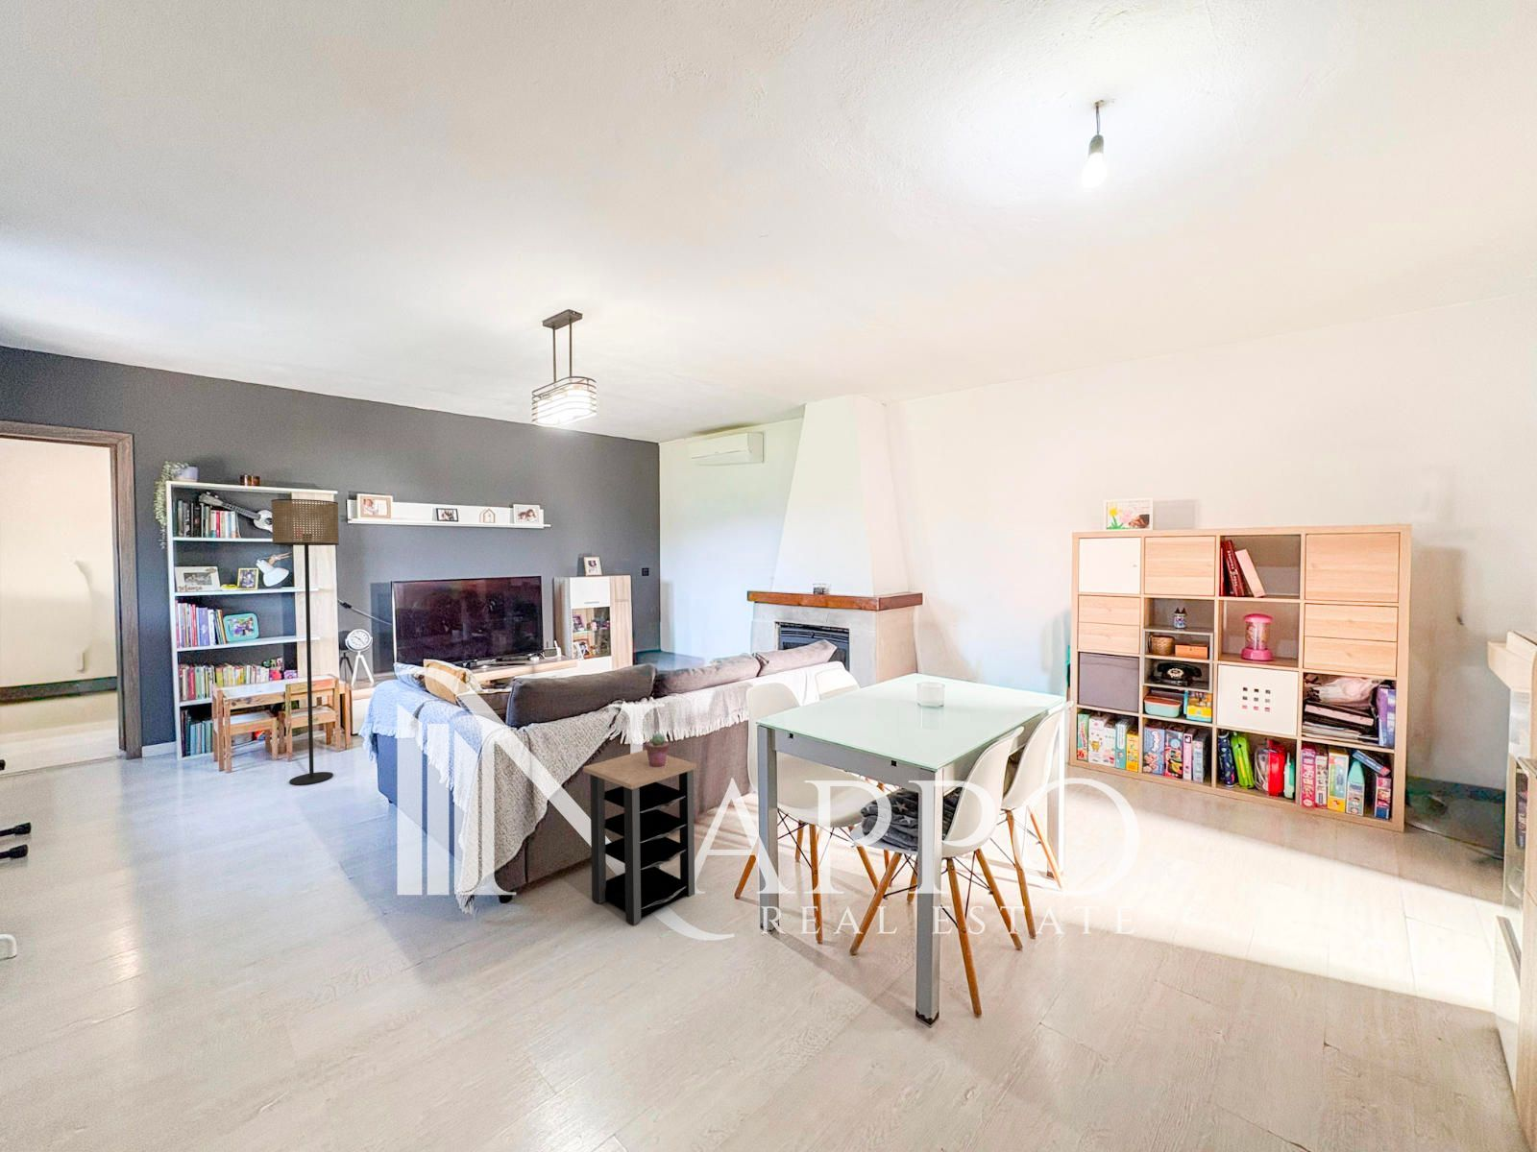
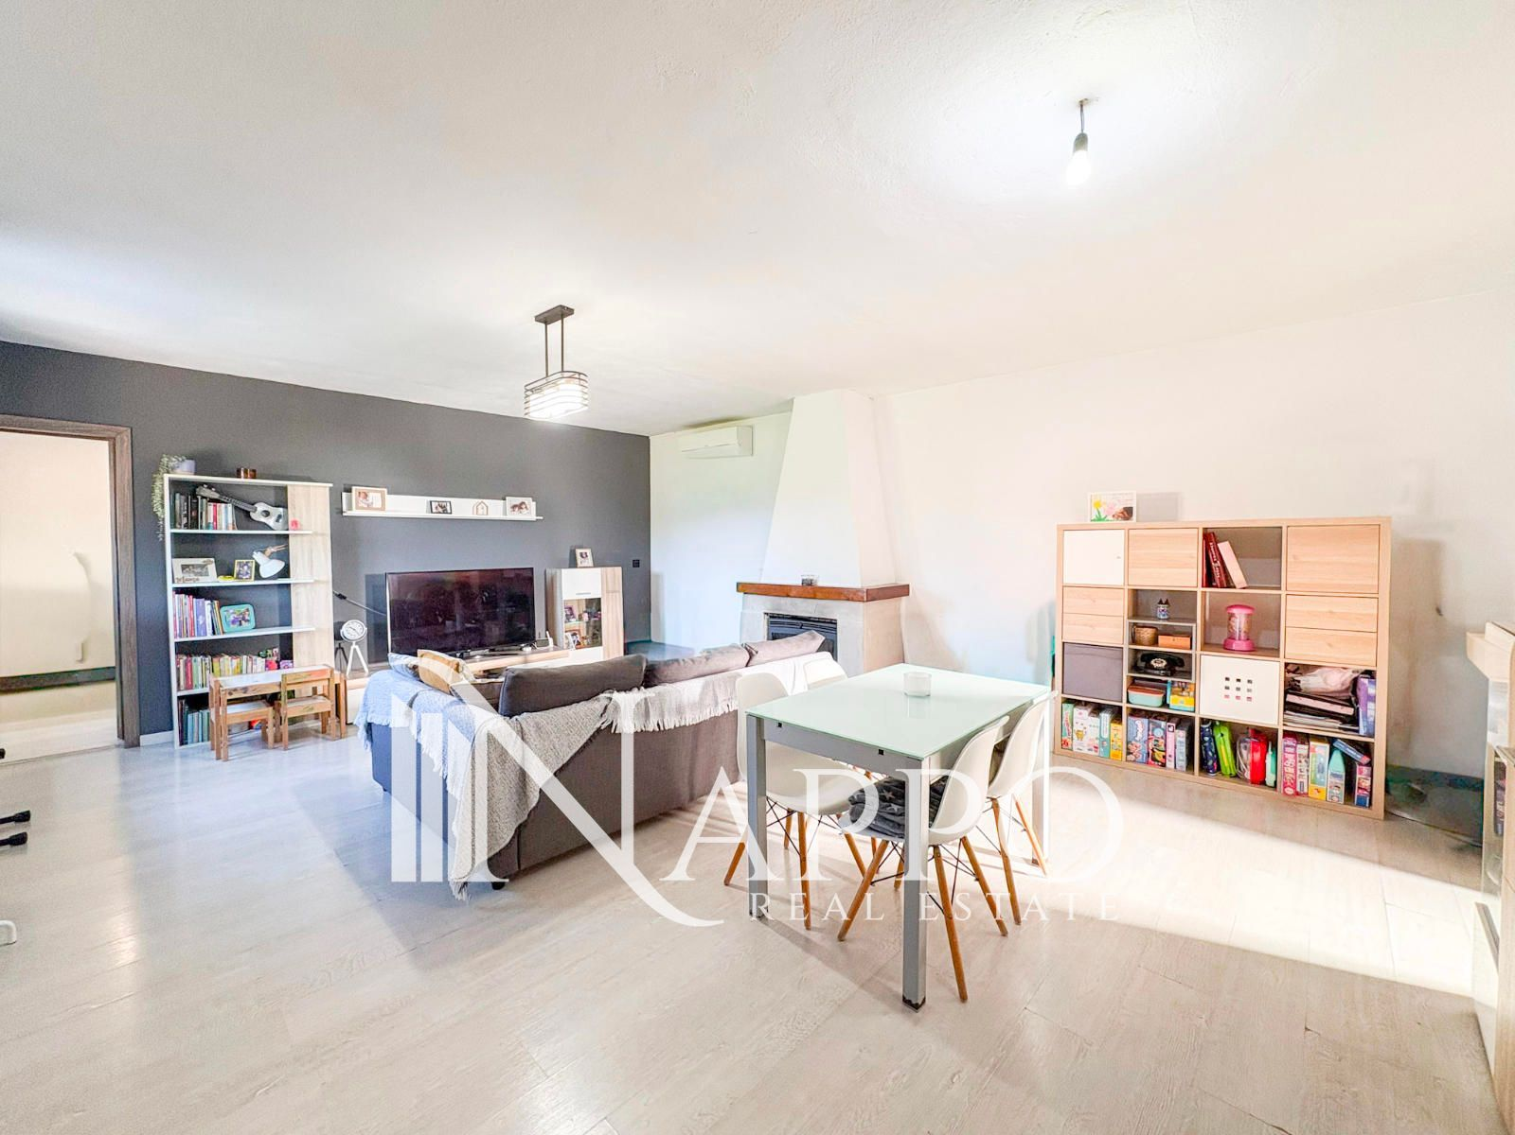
- potted succulent (657, 749)
- floor lamp (309, 640)
- side table (641, 830)
